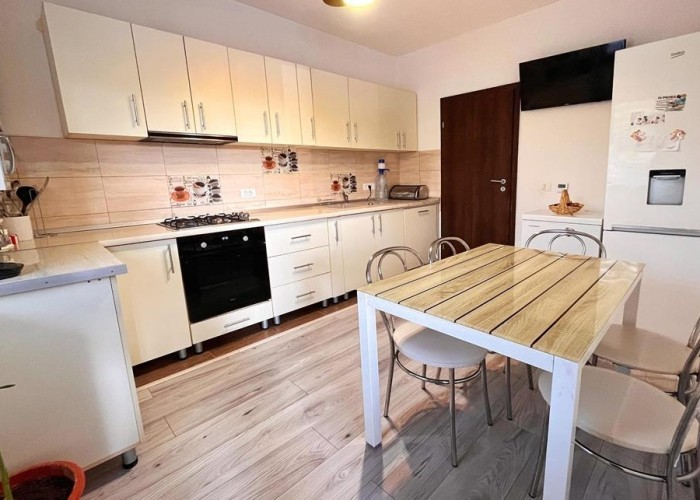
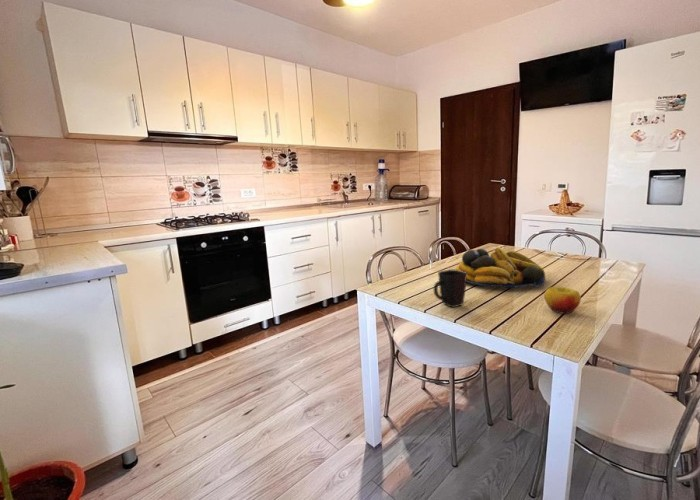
+ mug (450, 289)
+ apple (562, 299)
+ fruit bowl (497, 263)
